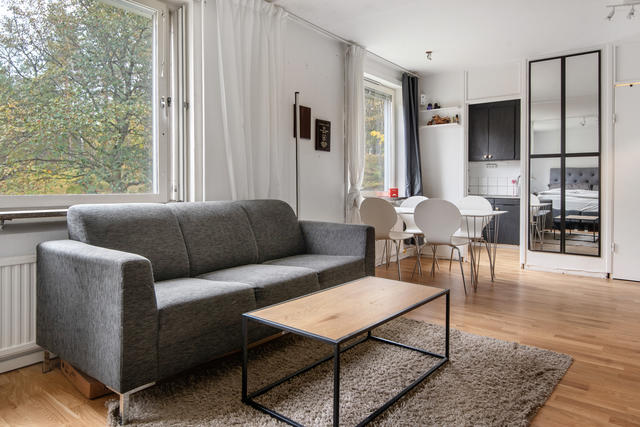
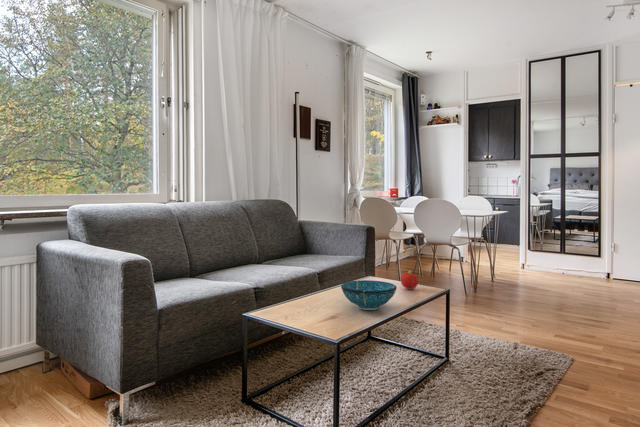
+ decorative bowl (368, 296)
+ fruit (409, 279)
